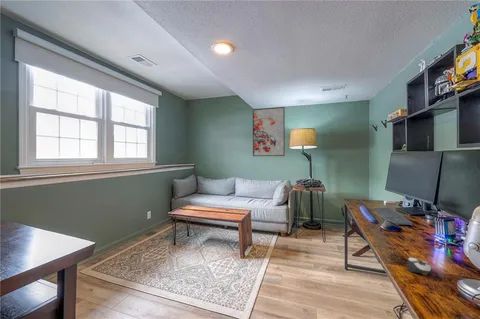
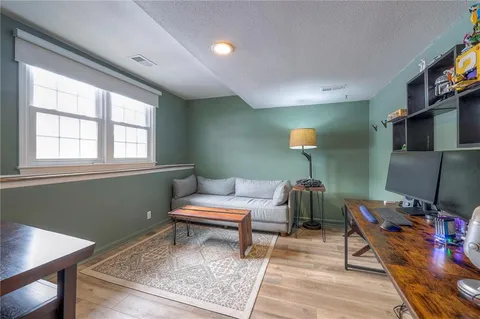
- computer mouse (415, 262)
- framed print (268, 132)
